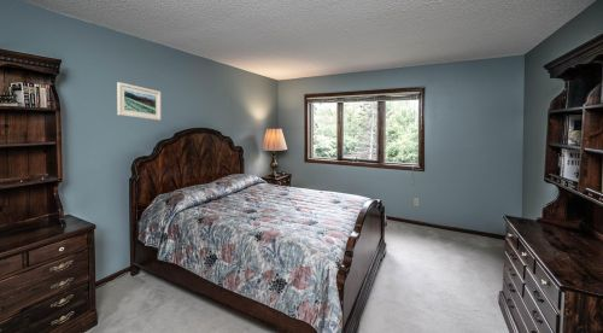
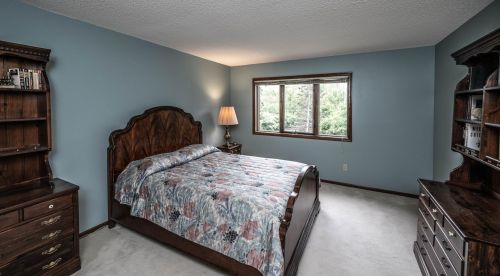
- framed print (140, 103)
